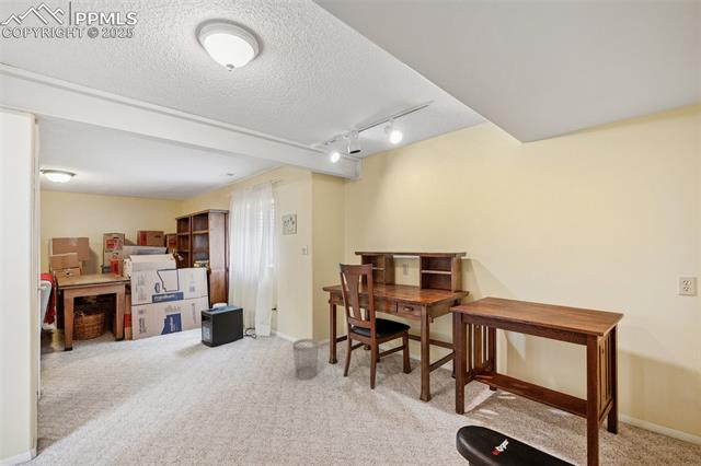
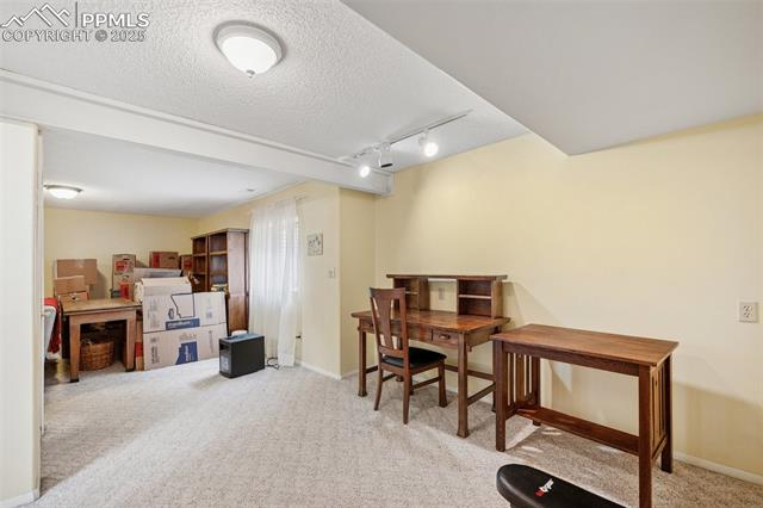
- wastebasket (306, 358)
